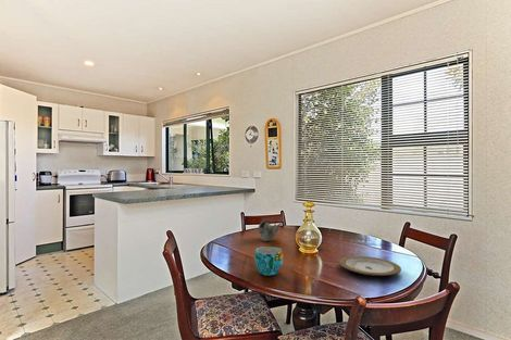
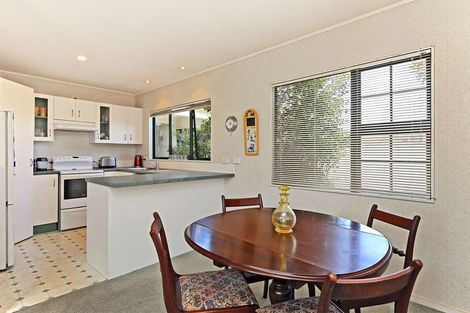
- cup (266, 261)
- teapot (271, 230)
- plate (369, 266)
